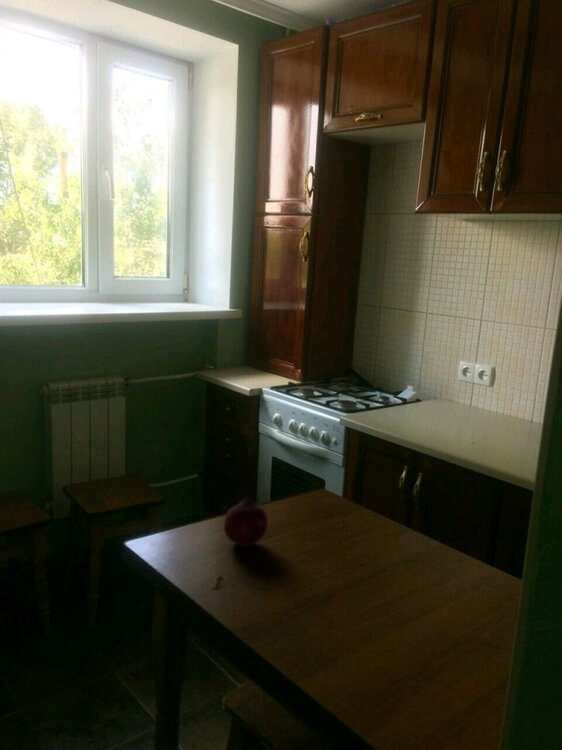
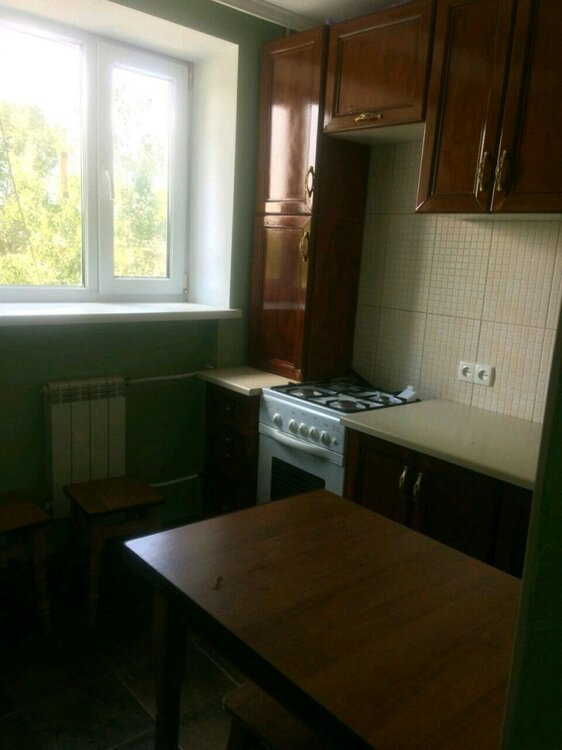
- fruit (245, 521)
